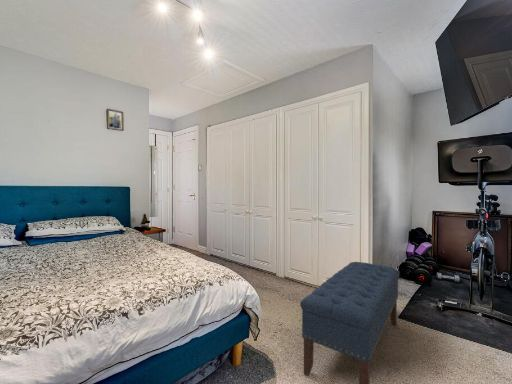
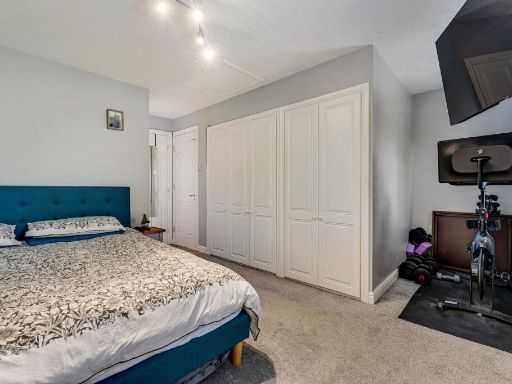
- bench (357, 311)
